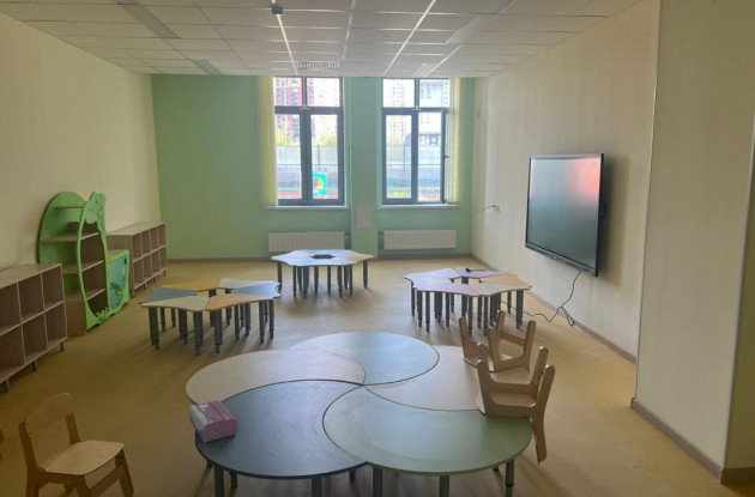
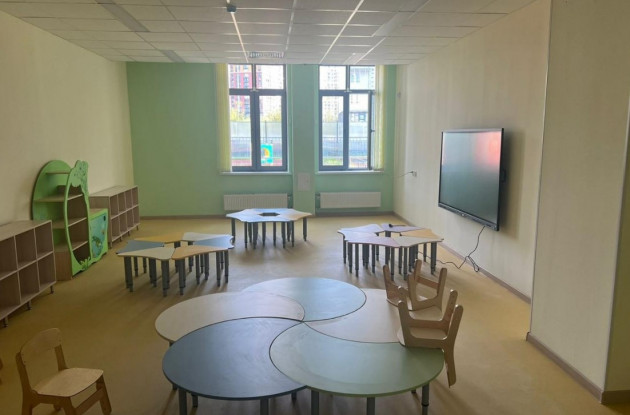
- tissue box (212, 419)
